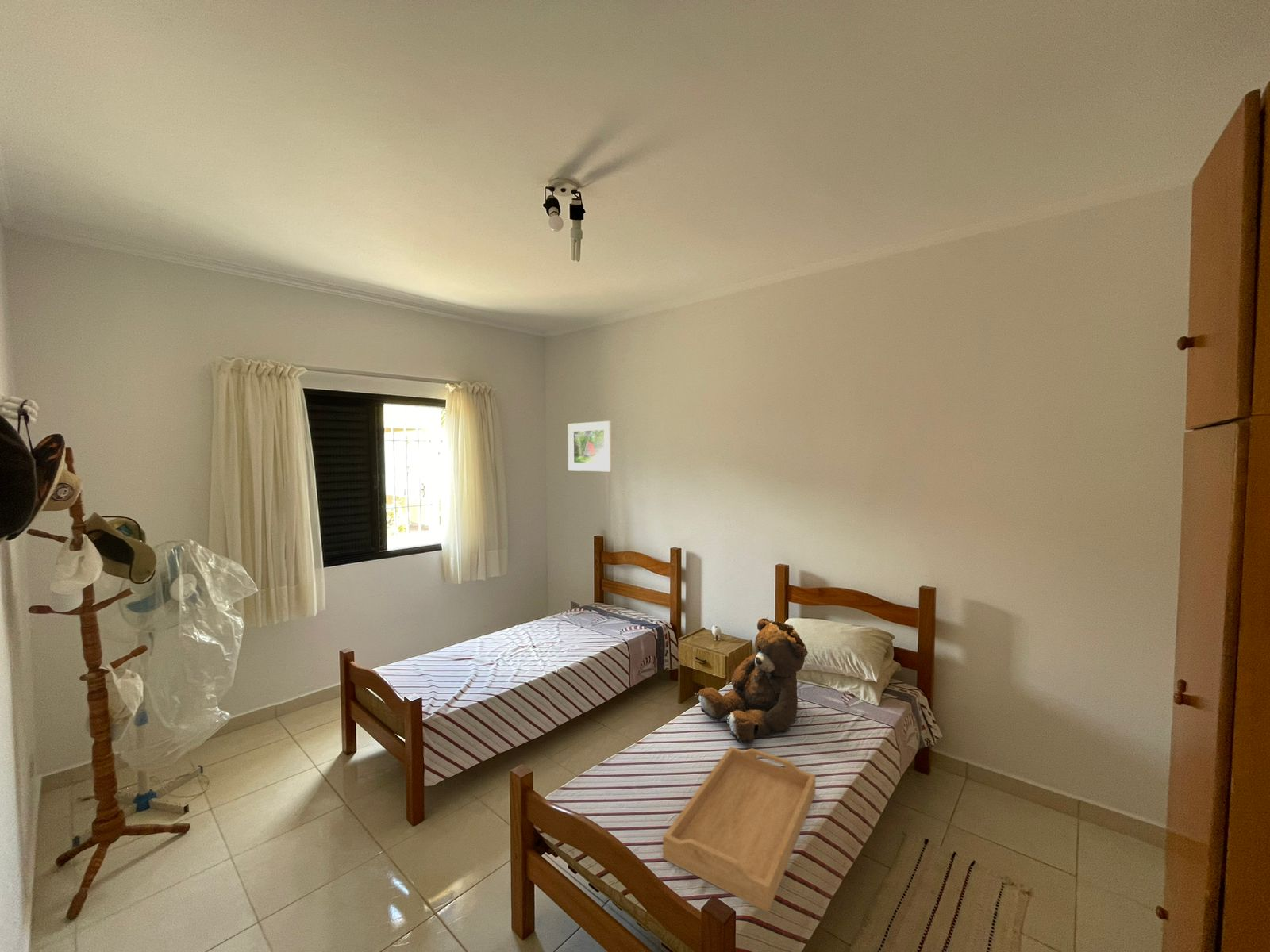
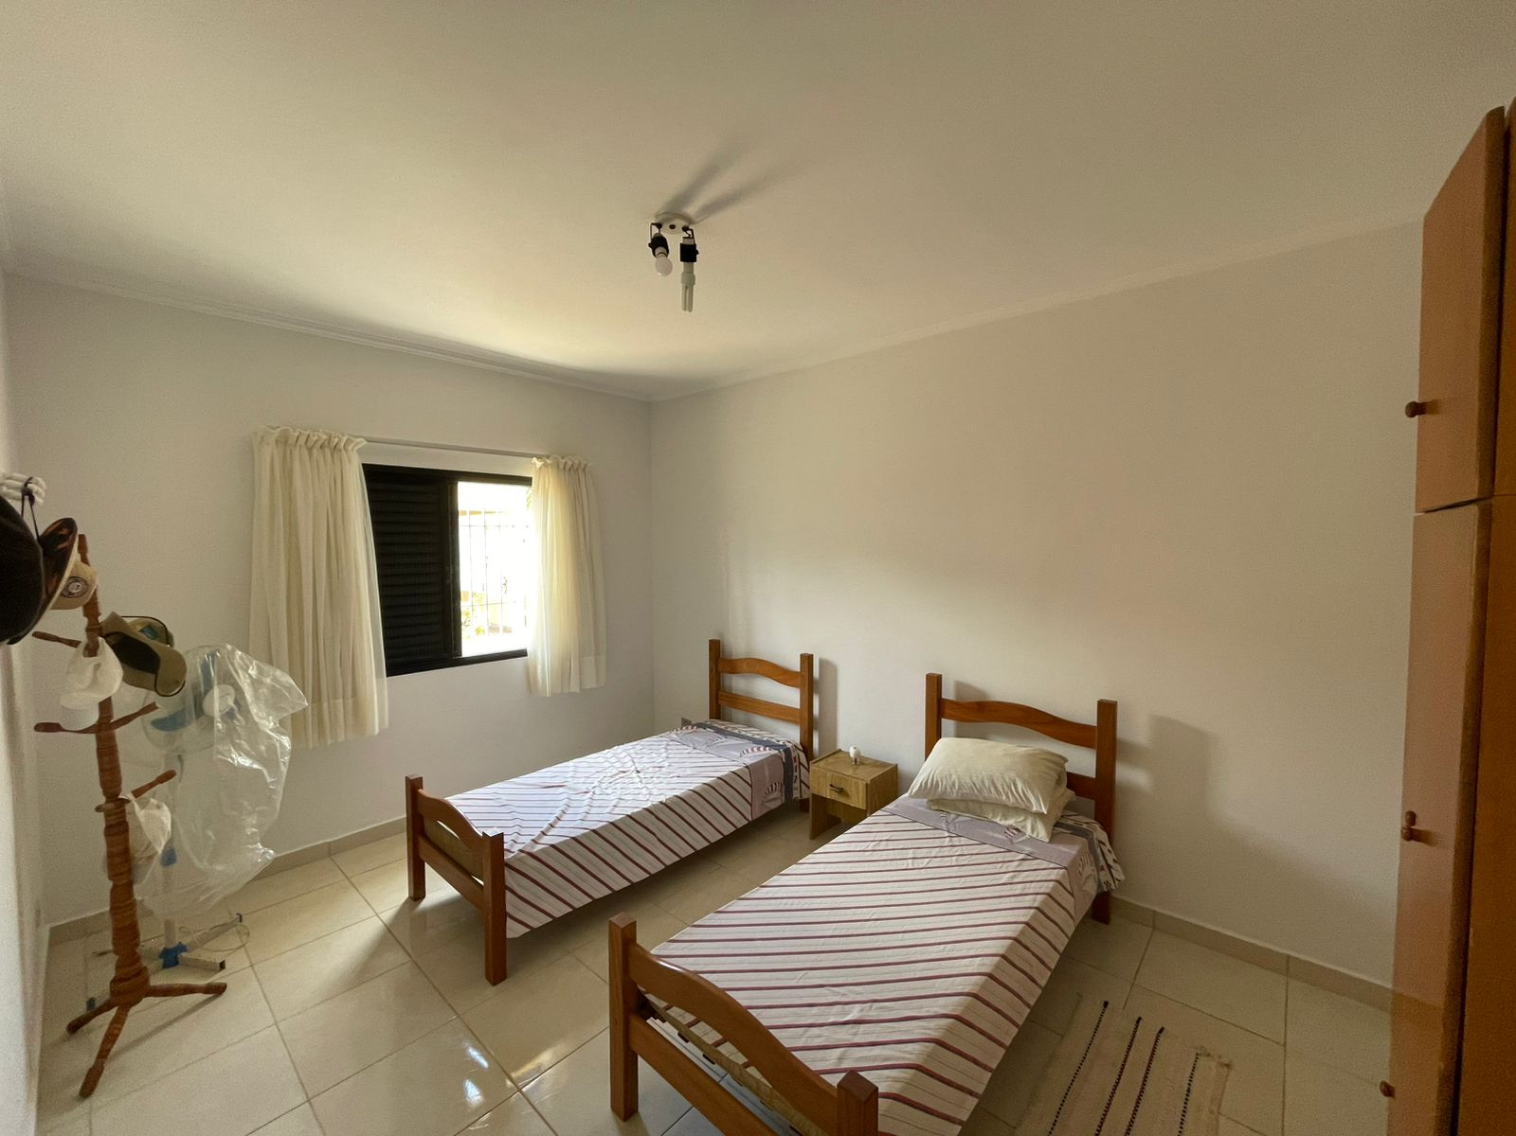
- teddy bear (749, 674)
- serving tray (745, 810)
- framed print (588, 447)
